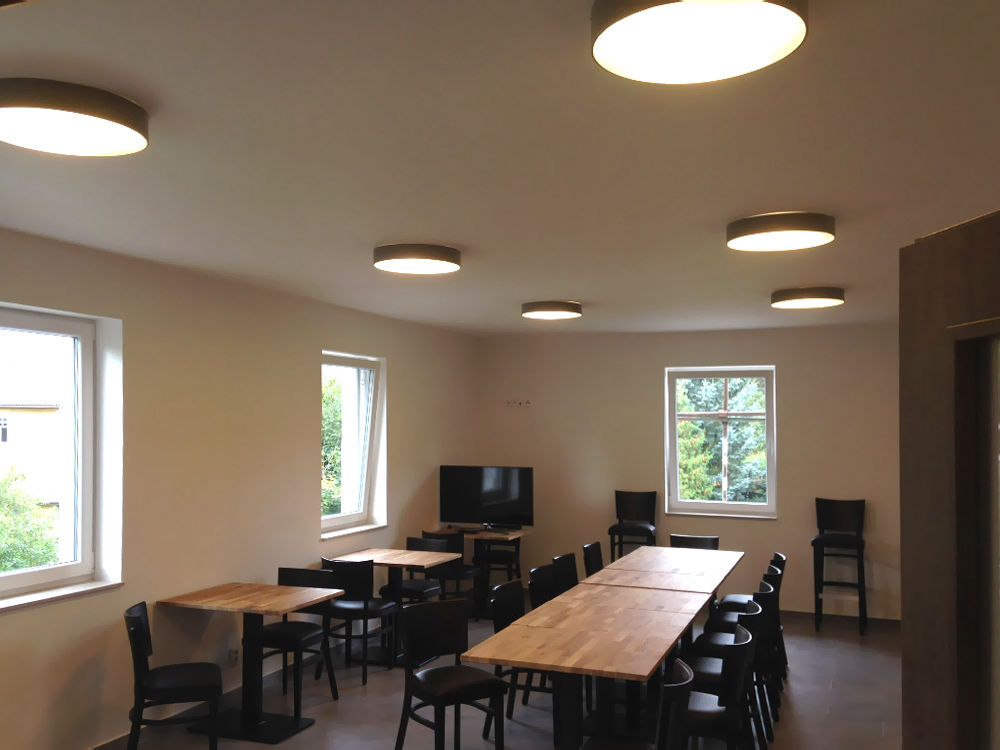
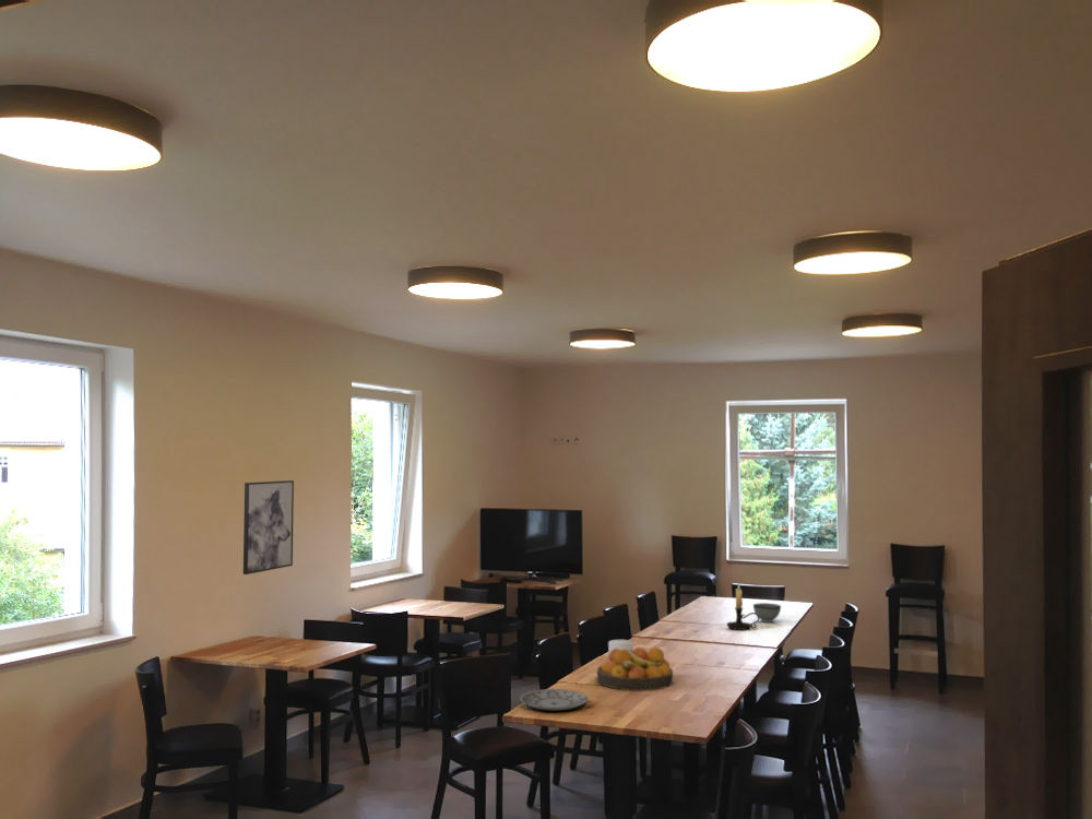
+ candle holder (741, 604)
+ fruit bowl (634, 664)
+ wall art (269, 525)
+ bowl (767, 613)
+ candle (620, 649)
+ plate (554, 701)
